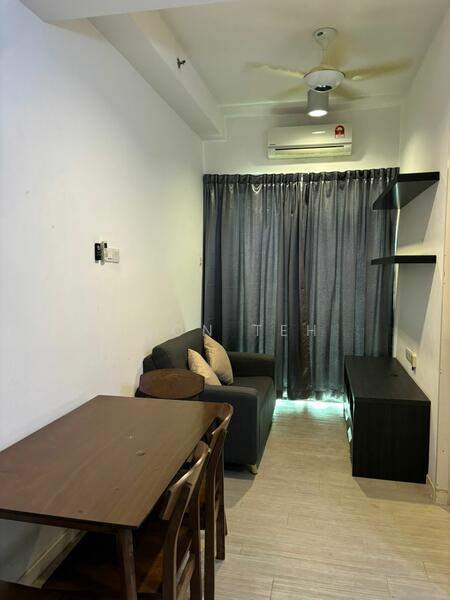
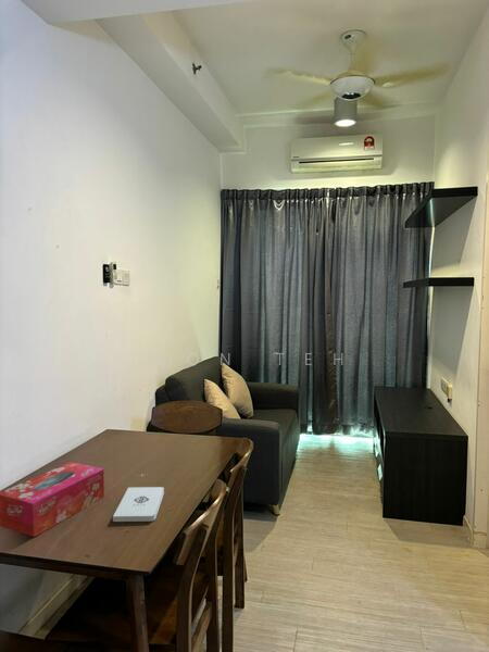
+ notepad (140, 502)
+ tissue box (54, 494)
